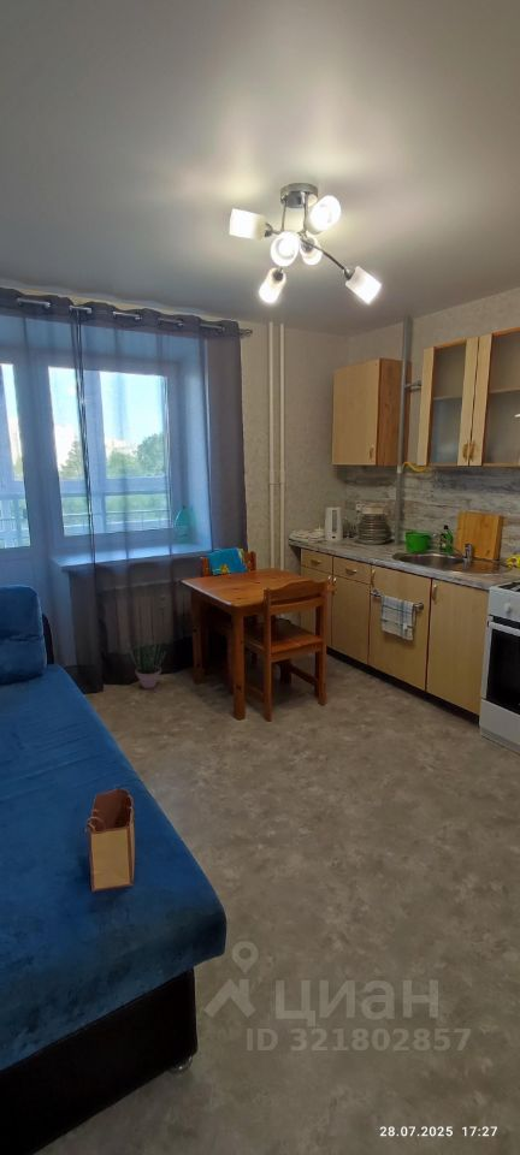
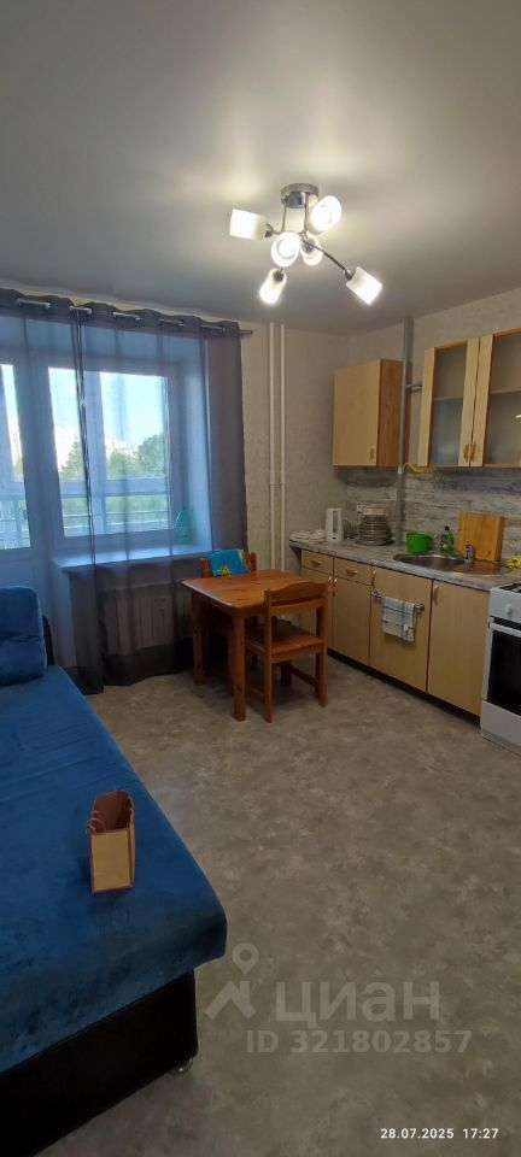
- potted plant (147, 662)
